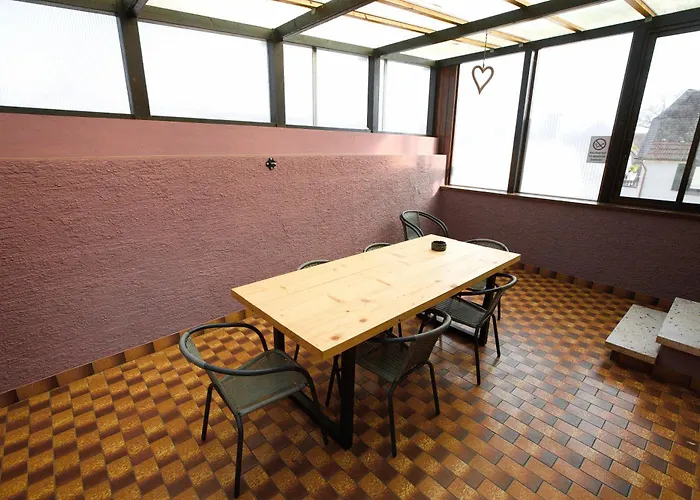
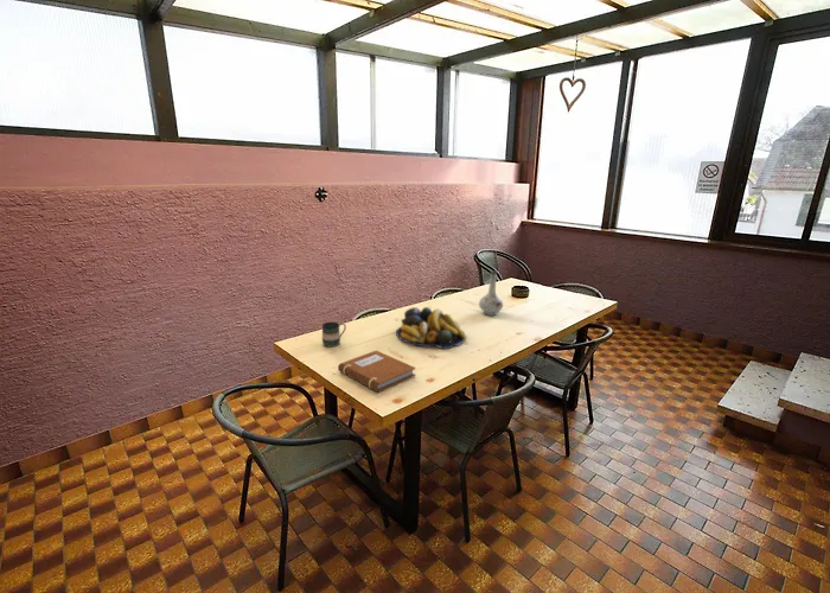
+ notebook (375, 369)
+ mug (334, 333)
+ fruit bowl (430, 323)
+ vase (491, 292)
